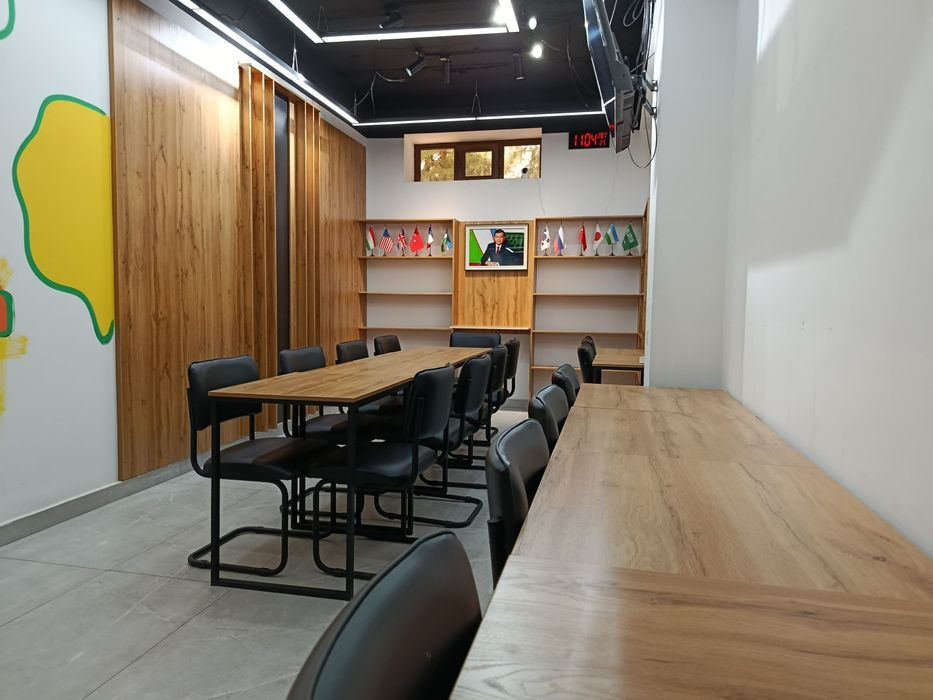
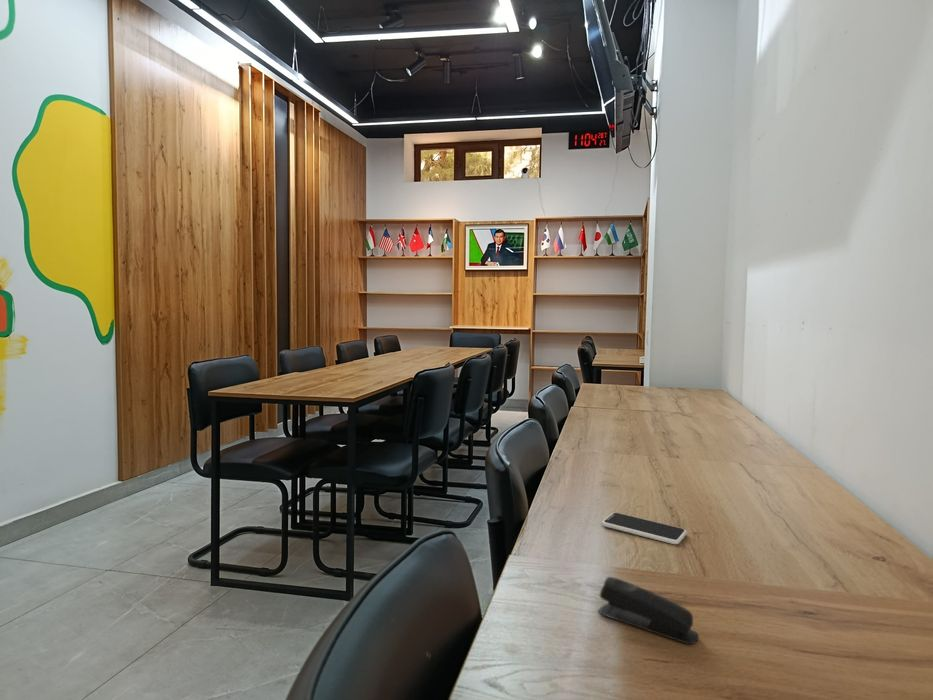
+ stapler (647, 607)
+ smartphone (643, 527)
